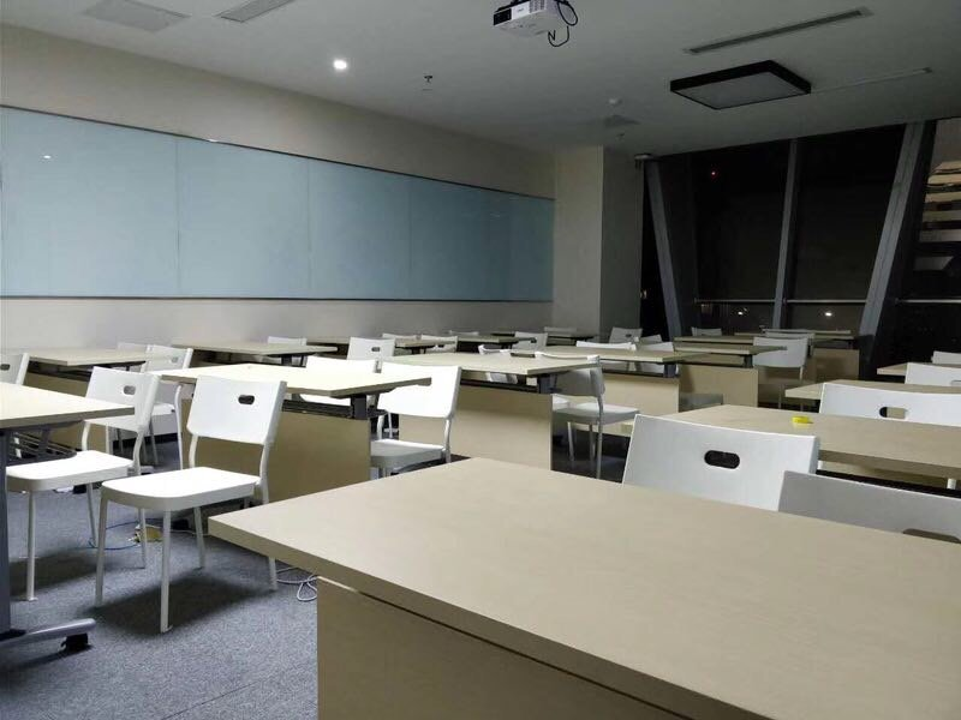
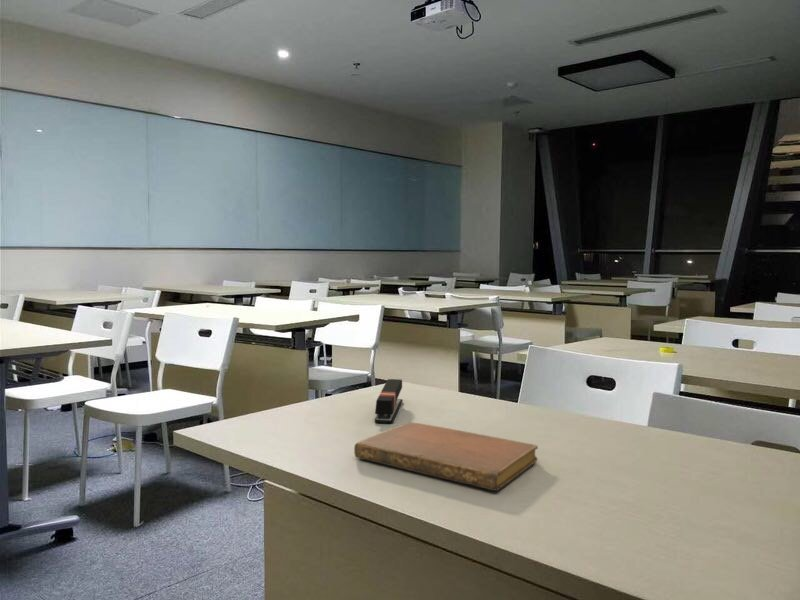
+ notebook (446, 451)
+ stapler (389, 399)
